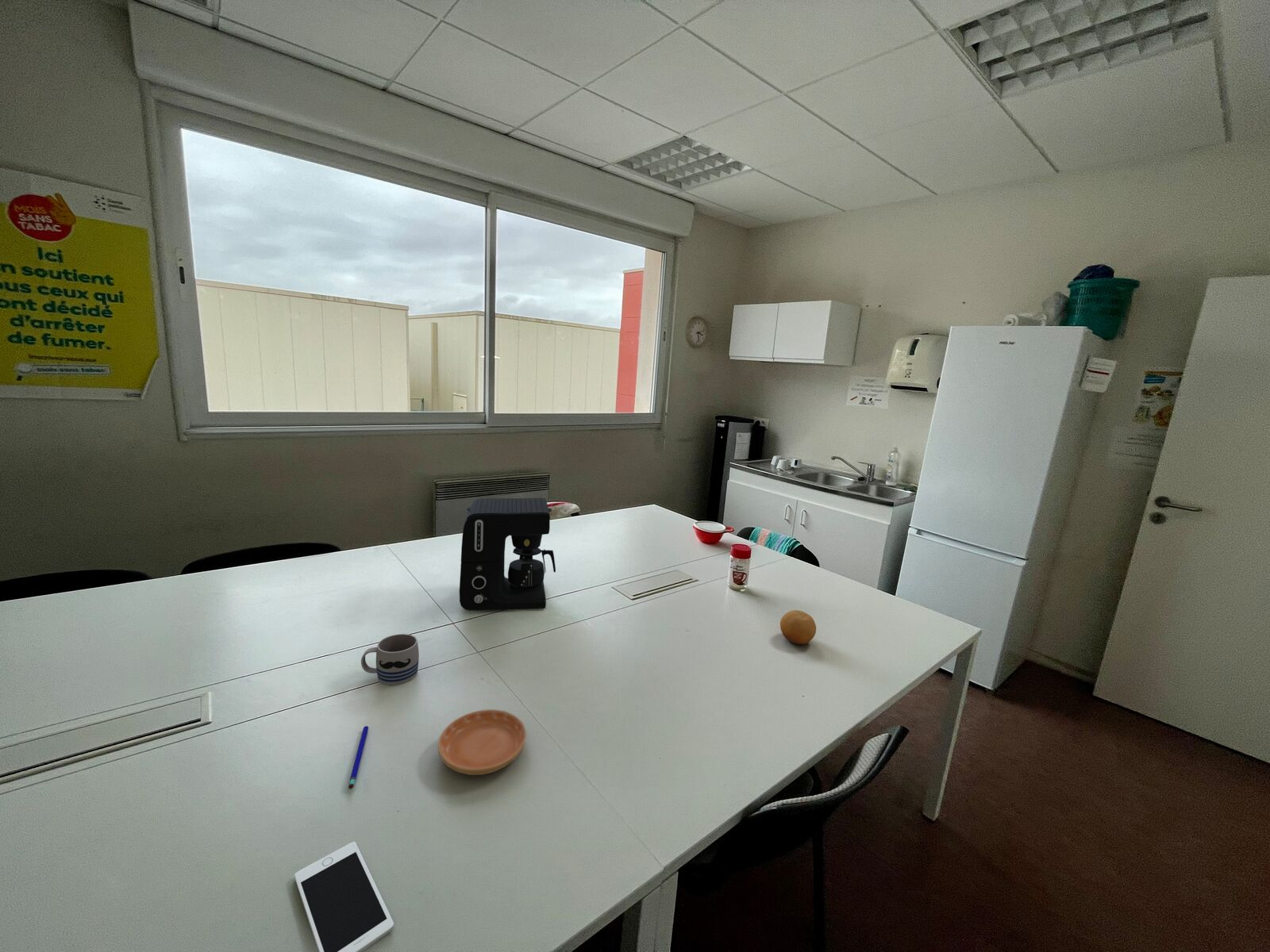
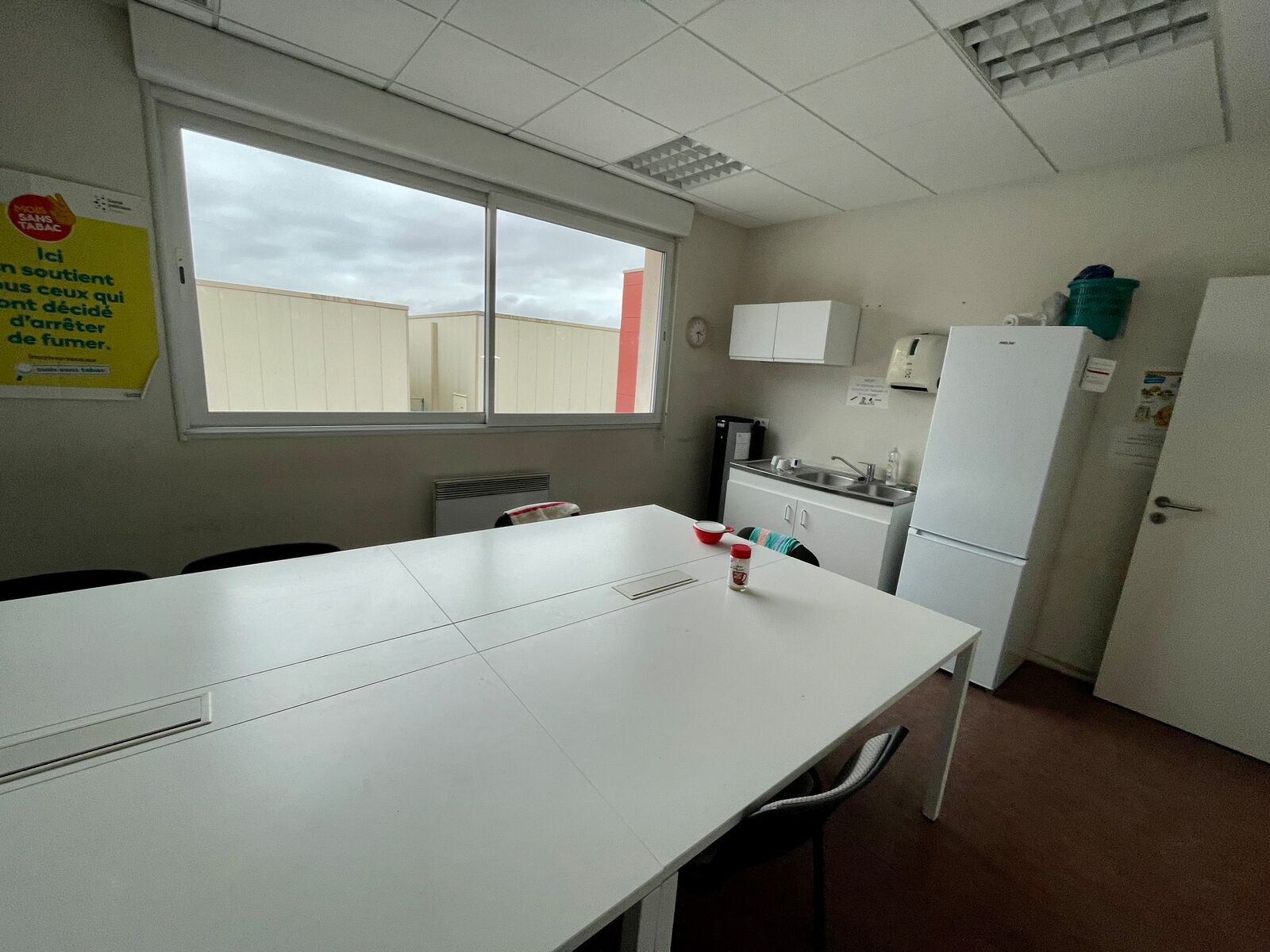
- pen (359, 754)
- cell phone (342, 900)
- saucer (483, 743)
- fruit (798, 627)
- mug (391, 658)
- coffee maker (513, 551)
